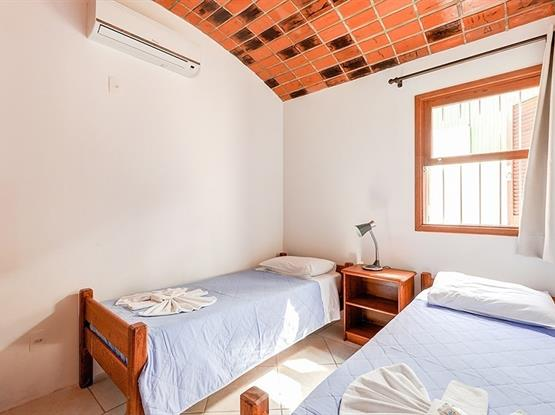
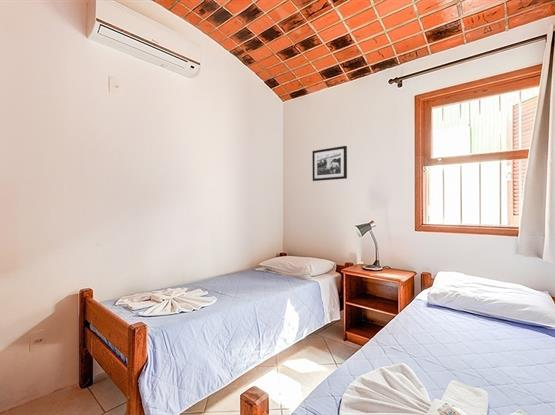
+ picture frame (329, 164)
